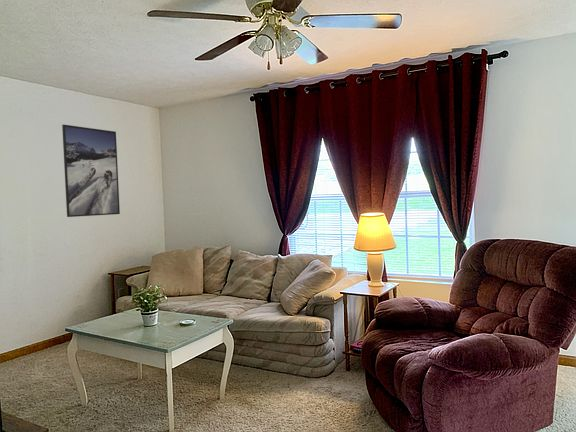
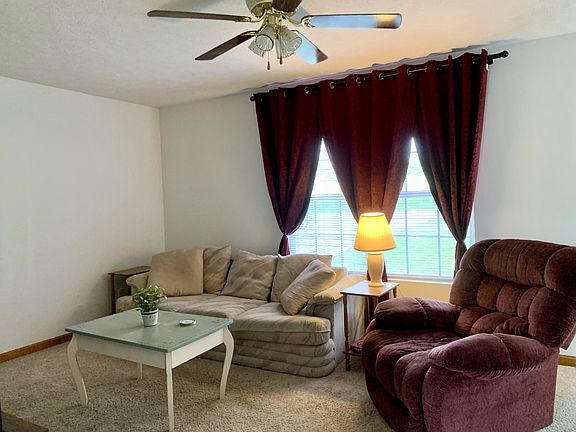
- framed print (92, 172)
